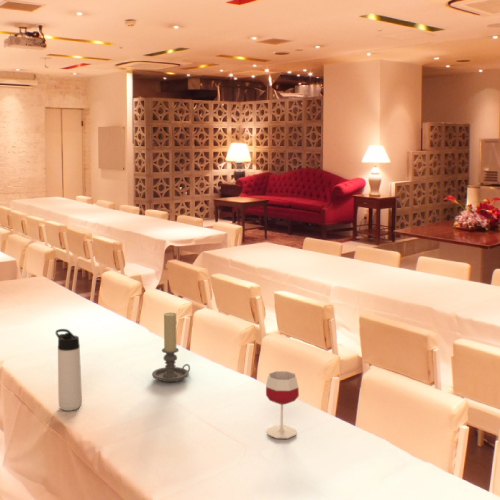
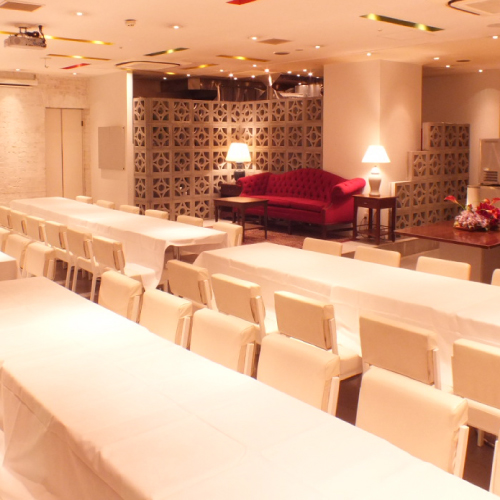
- wineglass (281, 404)
- thermos bottle (67, 369)
- candle holder (173, 345)
